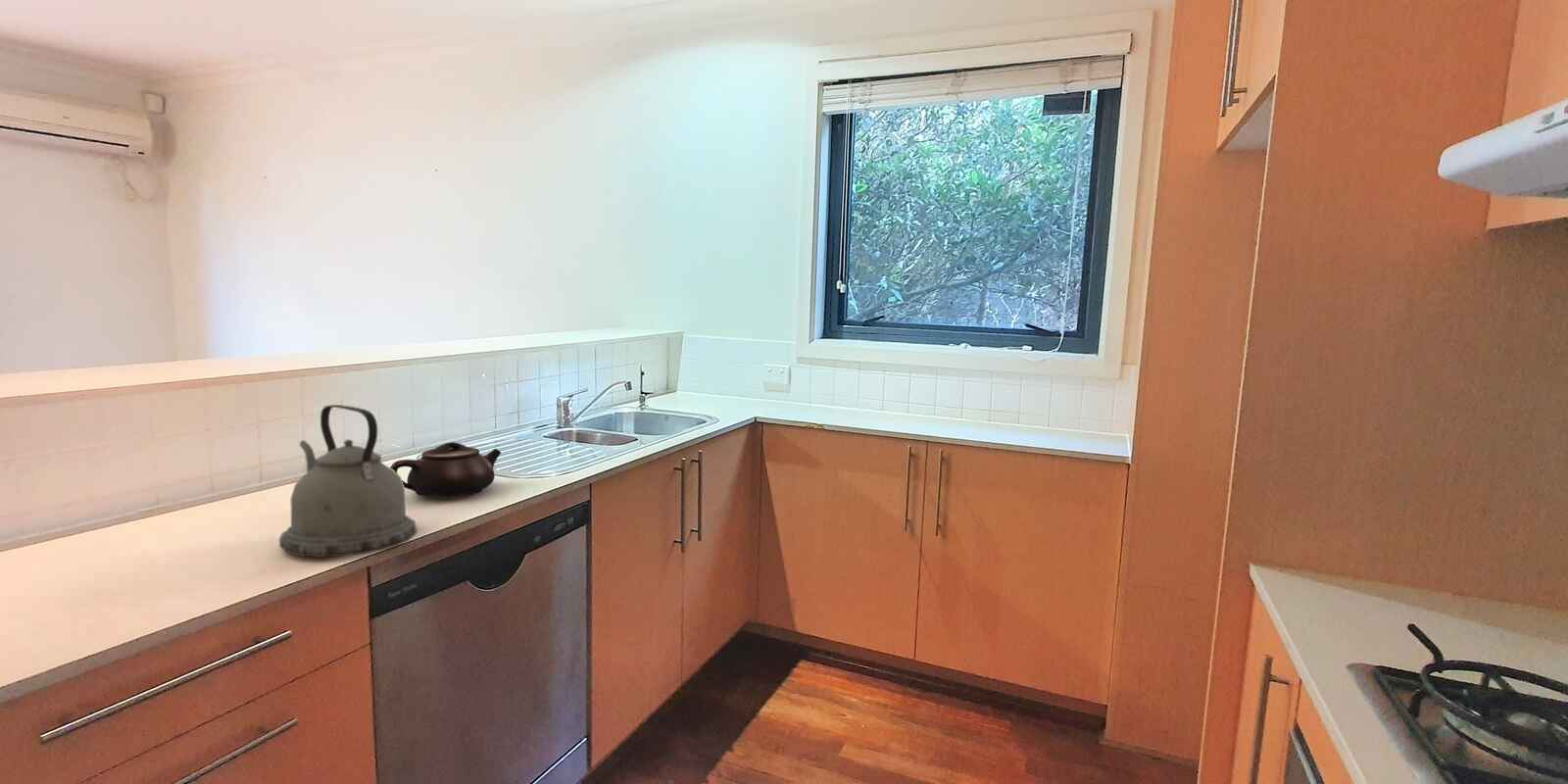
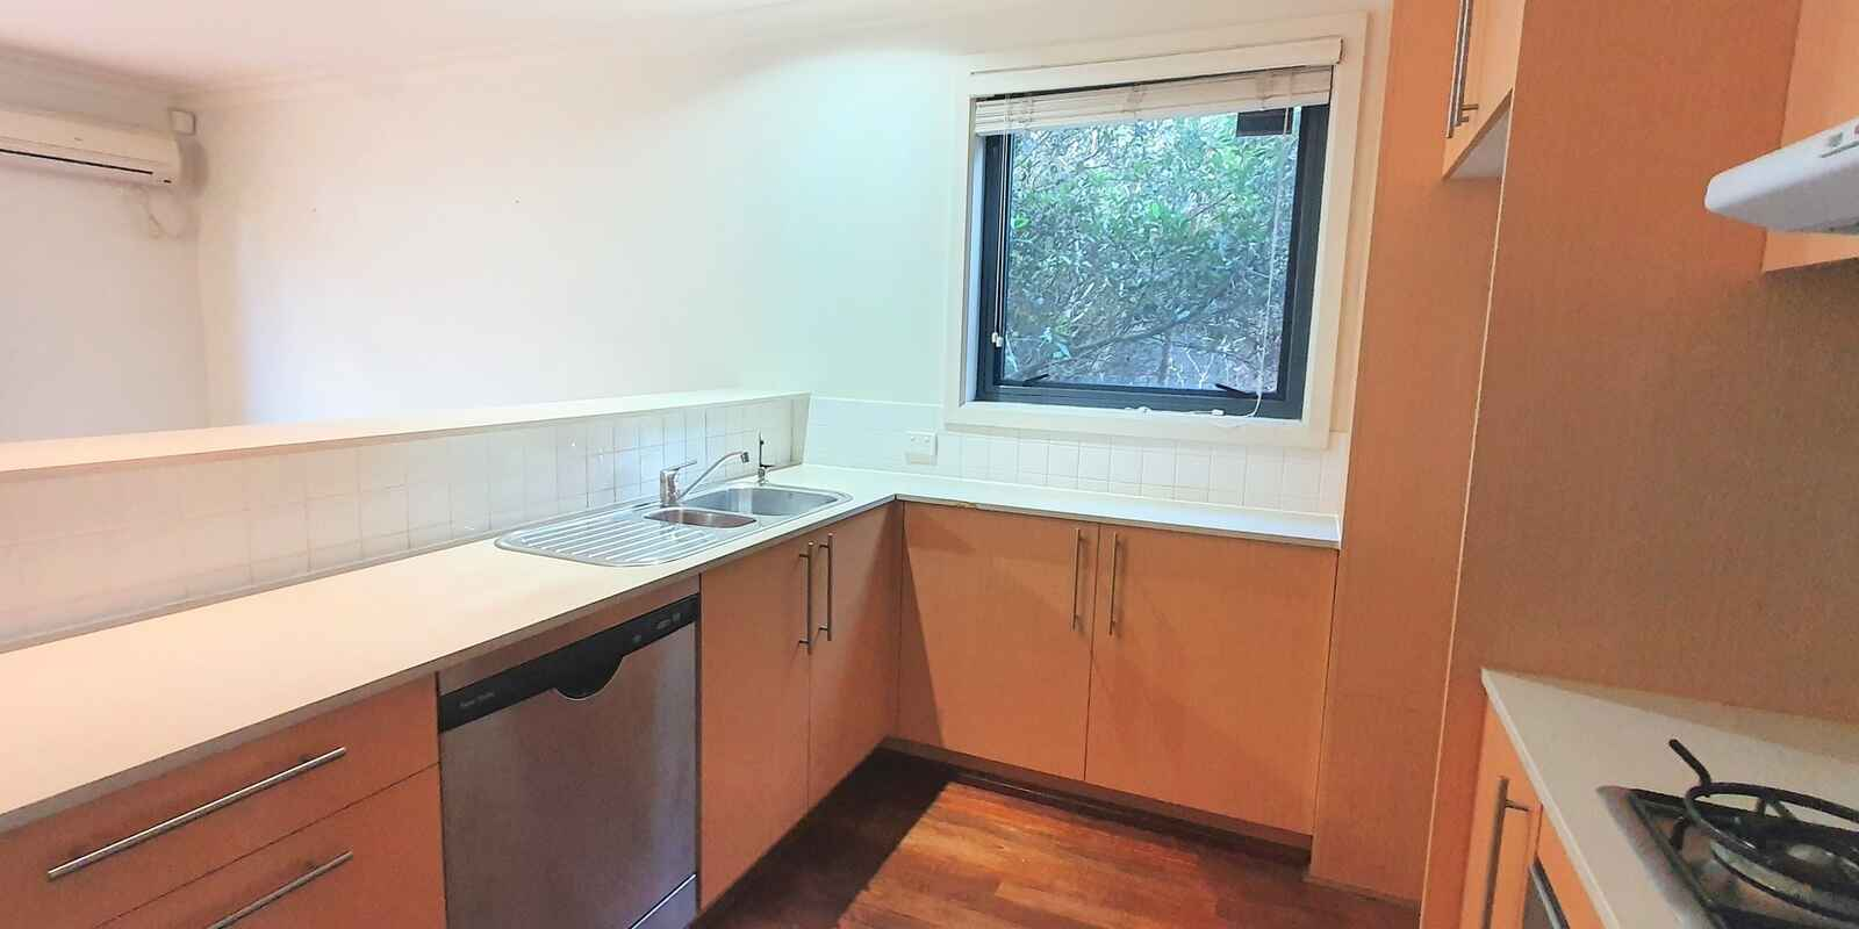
- teapot (449, 466)
- kettle (341, 472)
